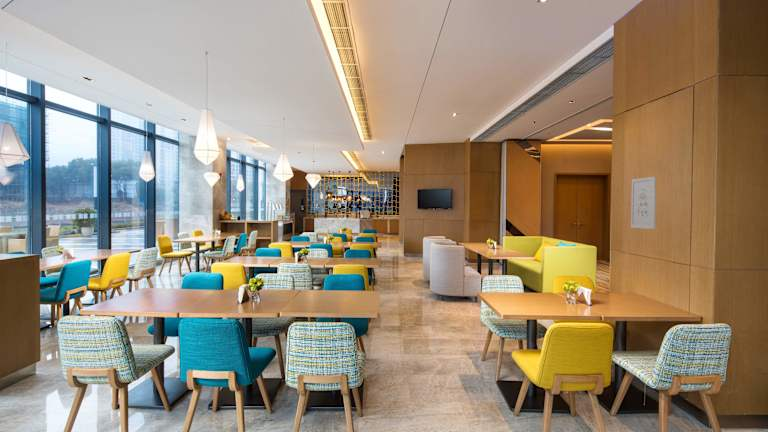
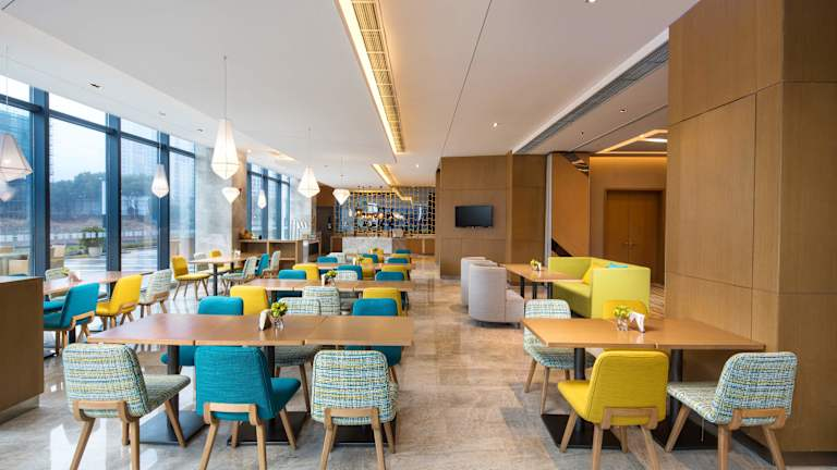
- wall art (643, 203)
